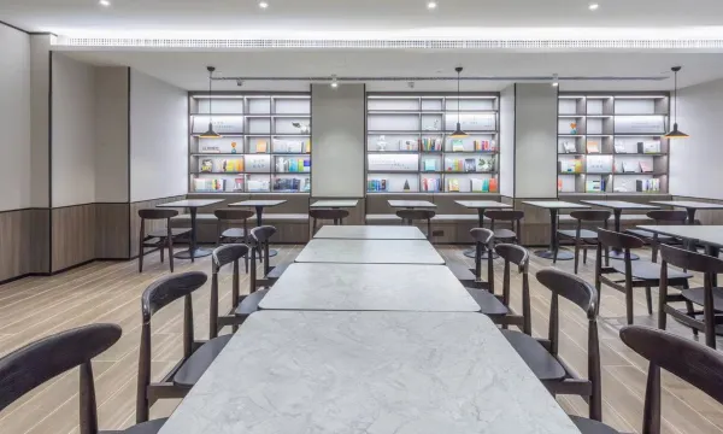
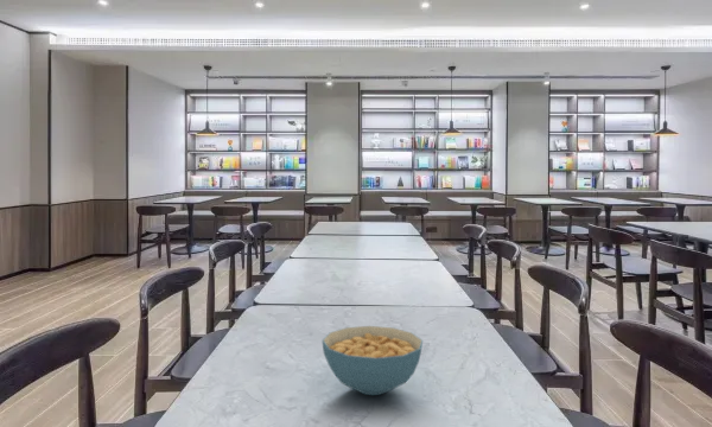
+ cereal bowl (371, 364)
